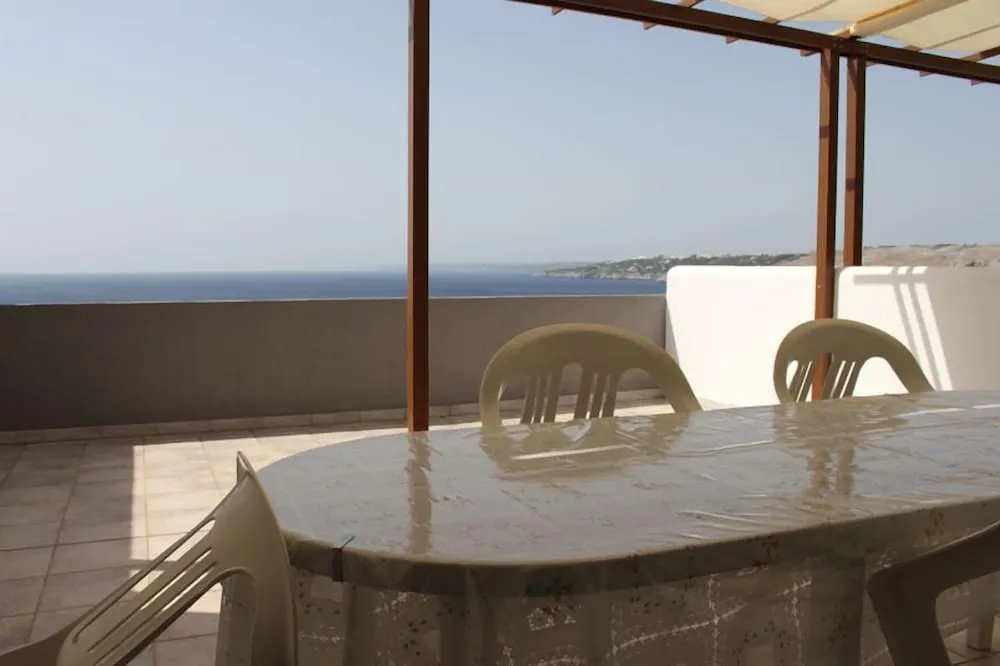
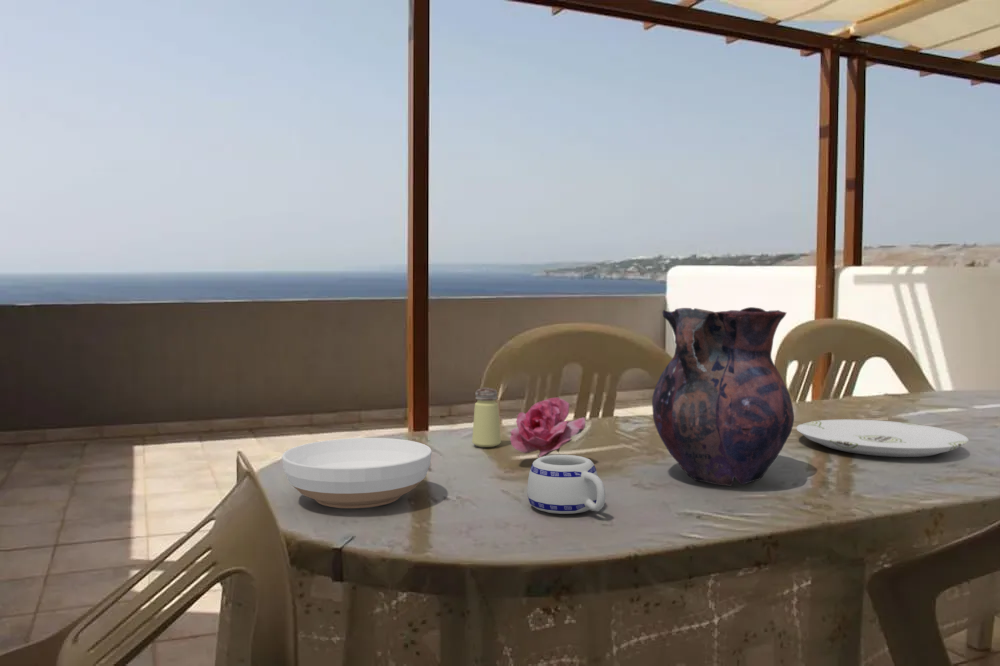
+ plate (878, 438)
+ mug (570, 485)
+ flower (546, 432)
+ saltshaker (486, 416)
+ bowl (358, 474)
+ vase (720, 392)
